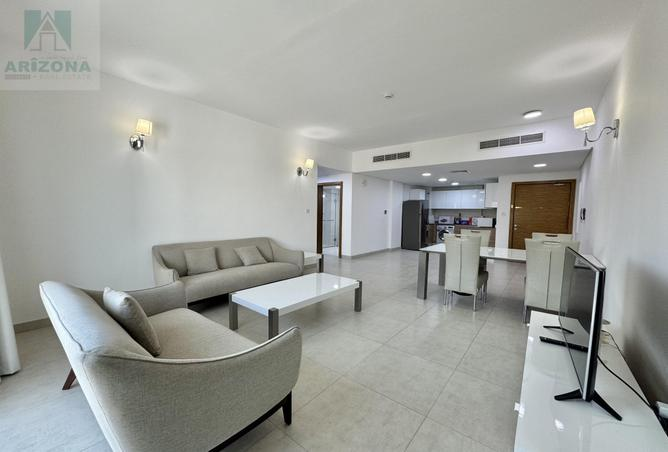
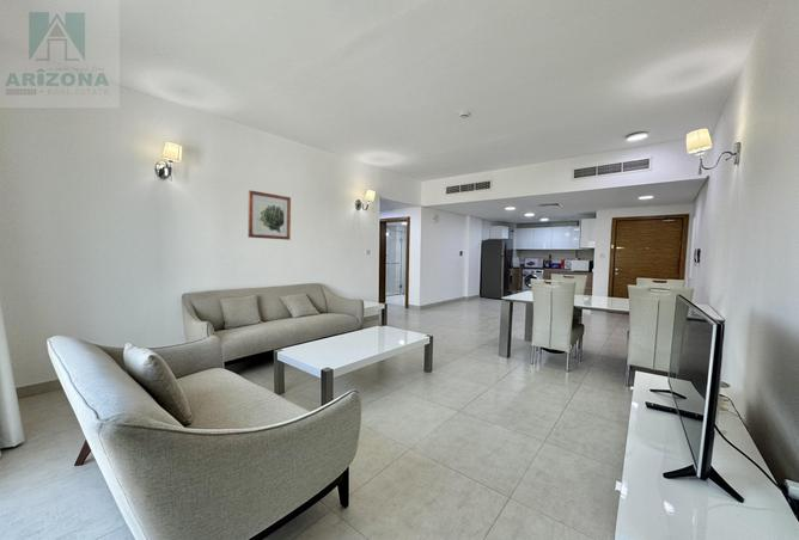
+ wall art (270, 216)
